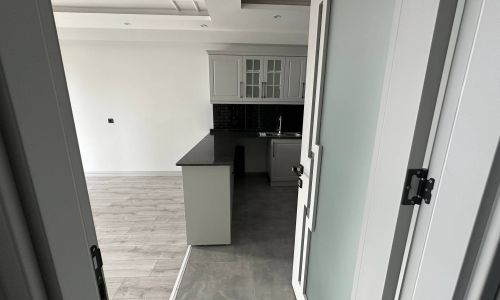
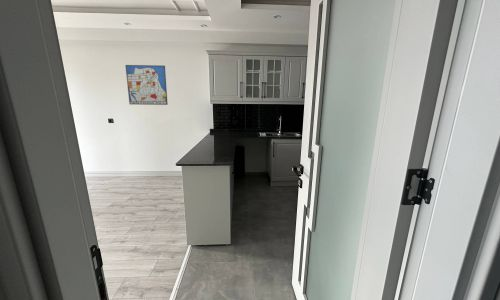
+ wall art (146, 85)
